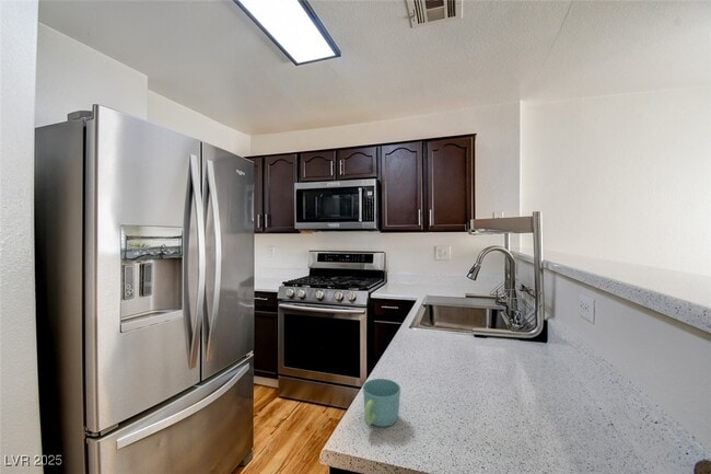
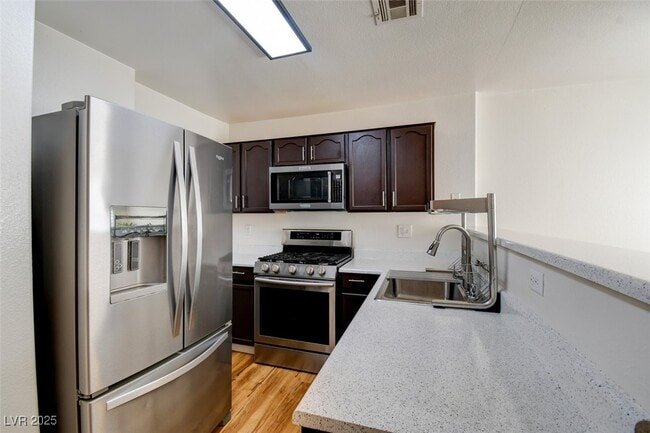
- mug (378, 405)
